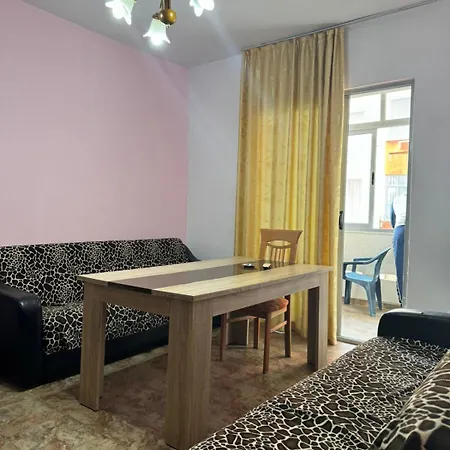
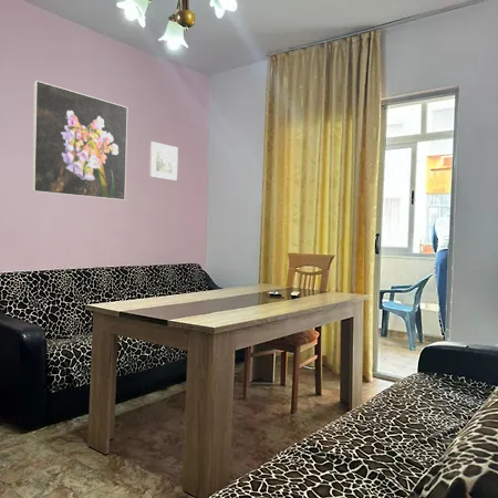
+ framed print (164, 162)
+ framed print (83, 145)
